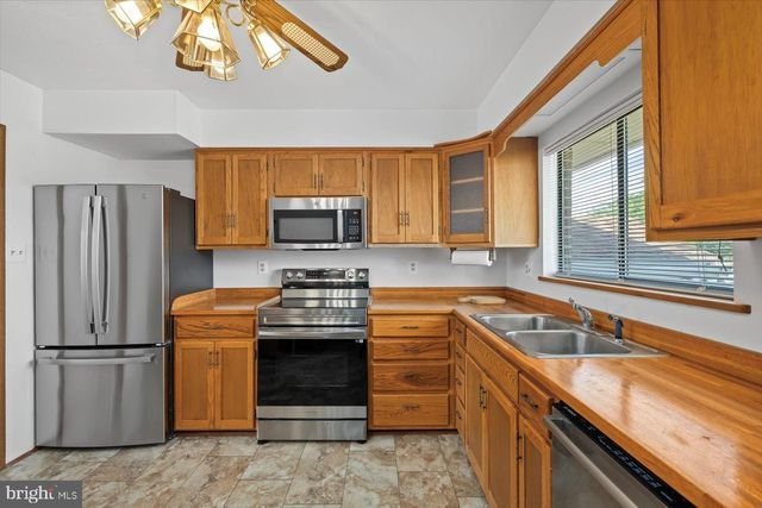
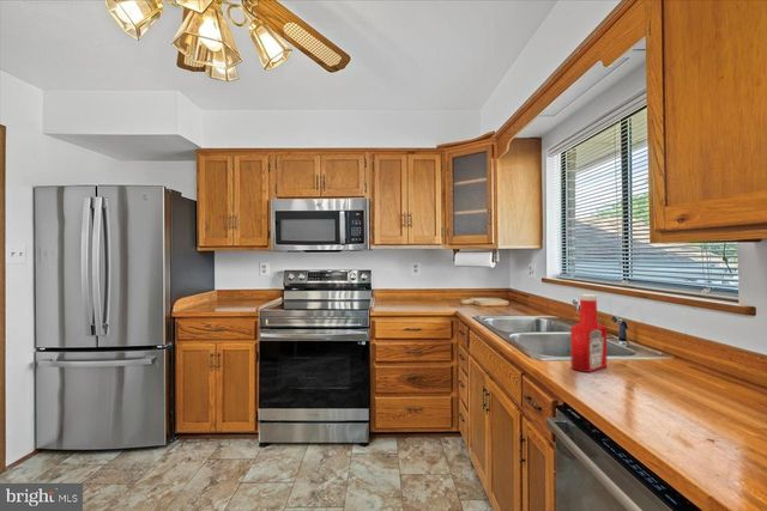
+ soap bottle (588, 330)
